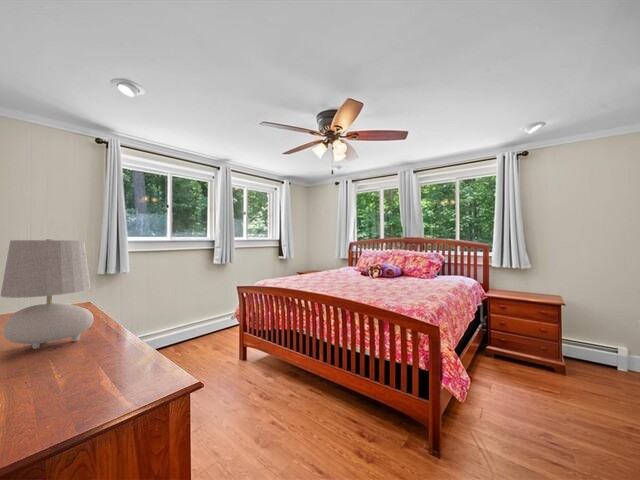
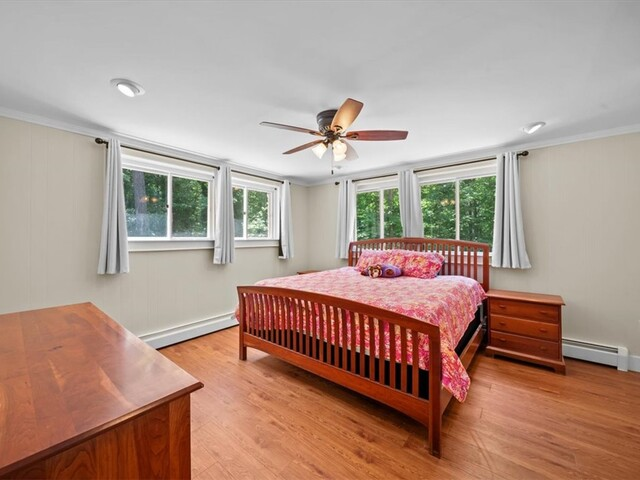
- table lamp (51, 291)
